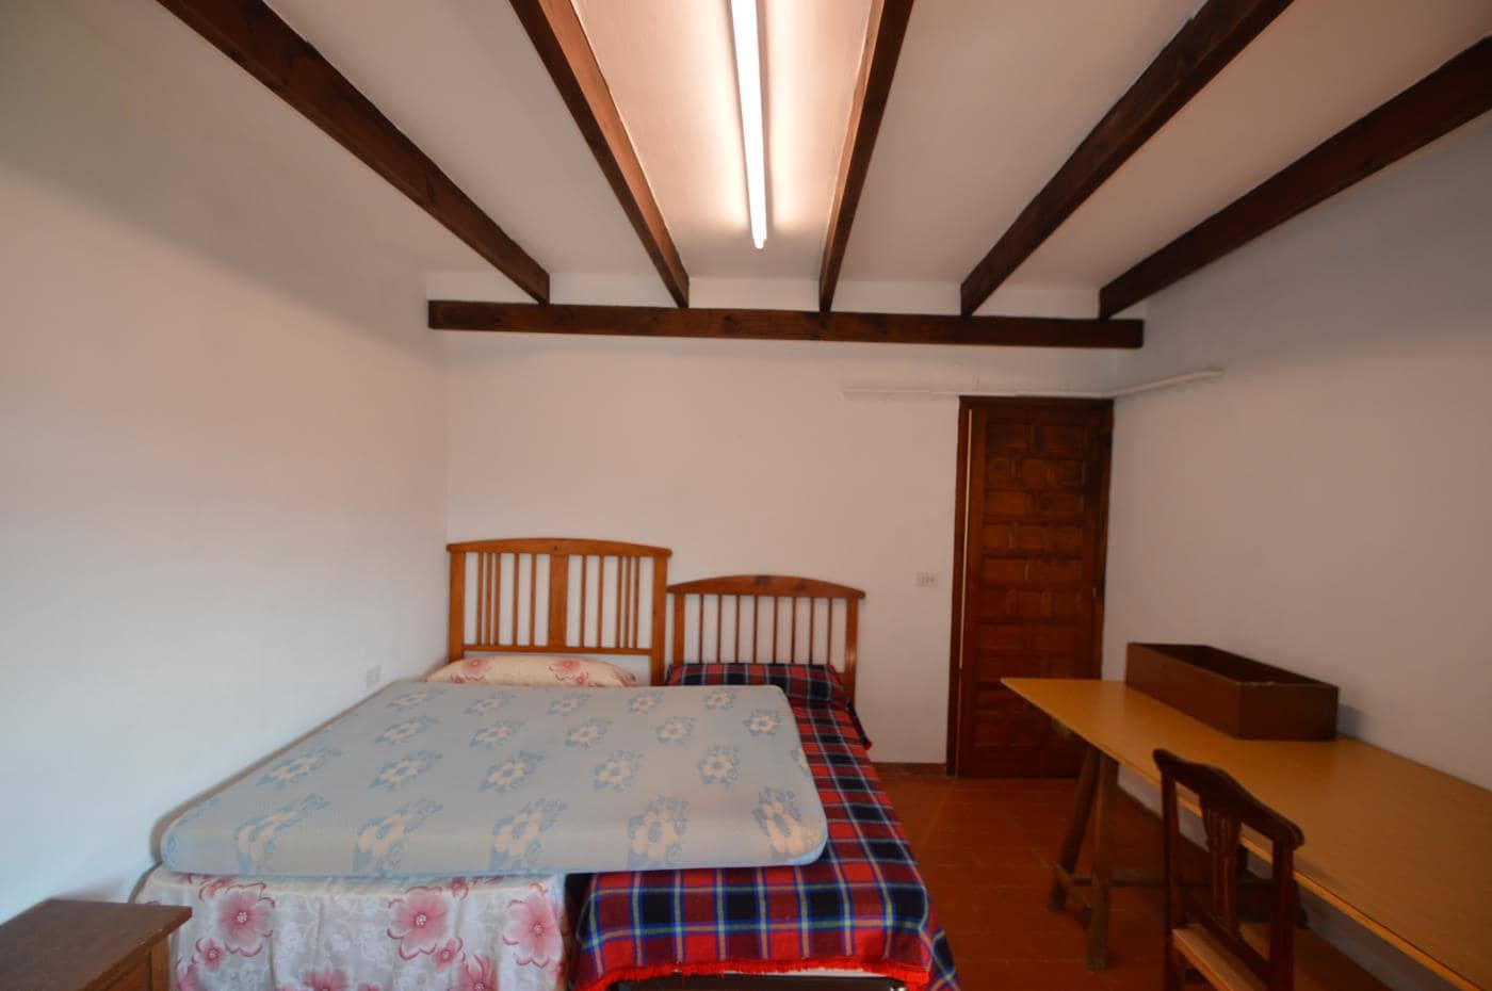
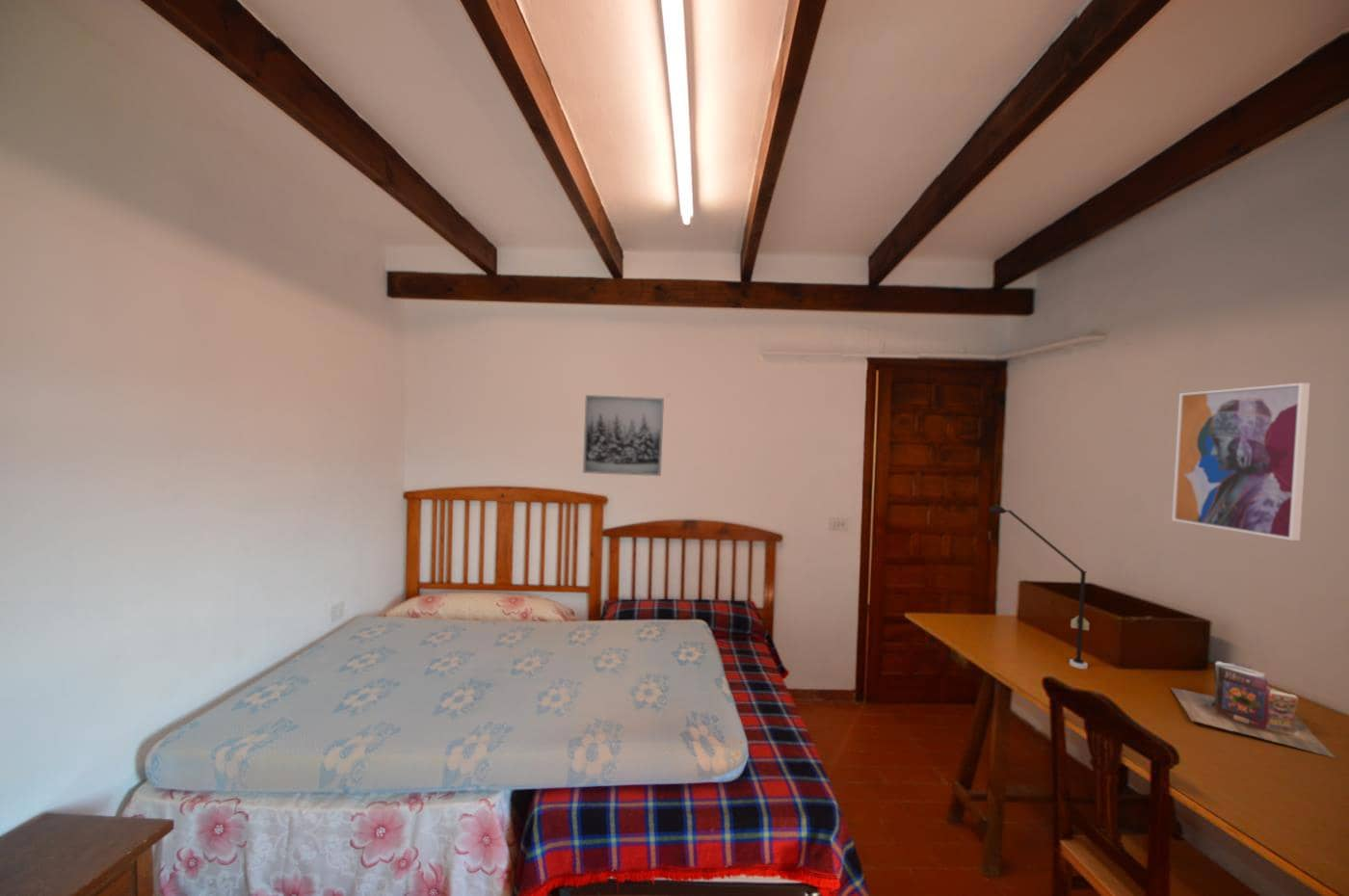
+ wall art (623, 435)
+ desk lamp (1058, 553)
+ wall art (1233, 459)
+ books (1245, 695)
